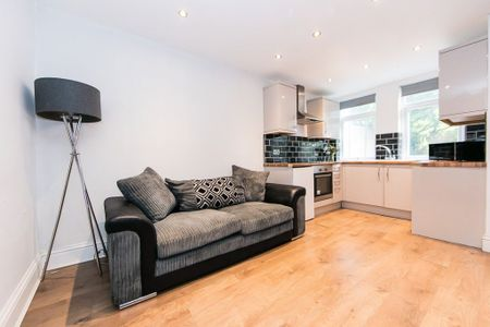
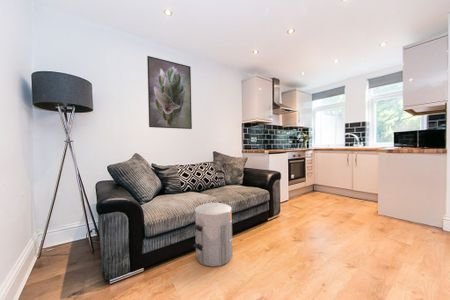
+ waste bin (213, 229)
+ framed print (171, 95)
